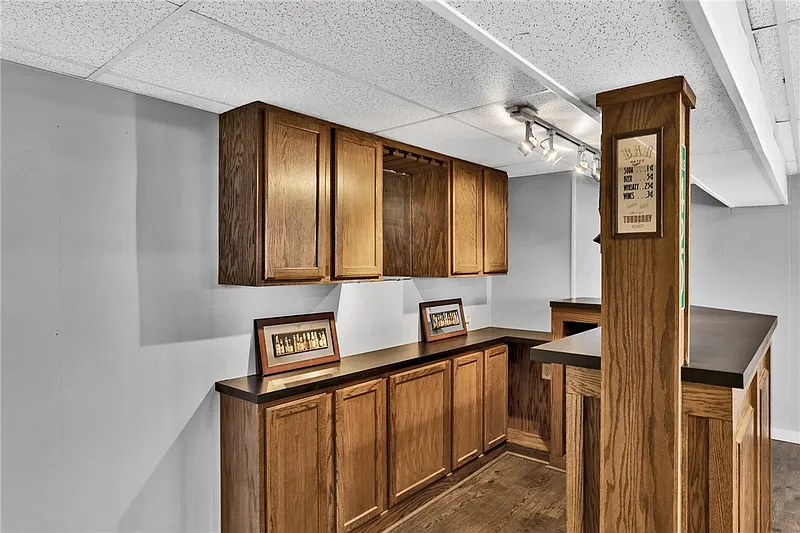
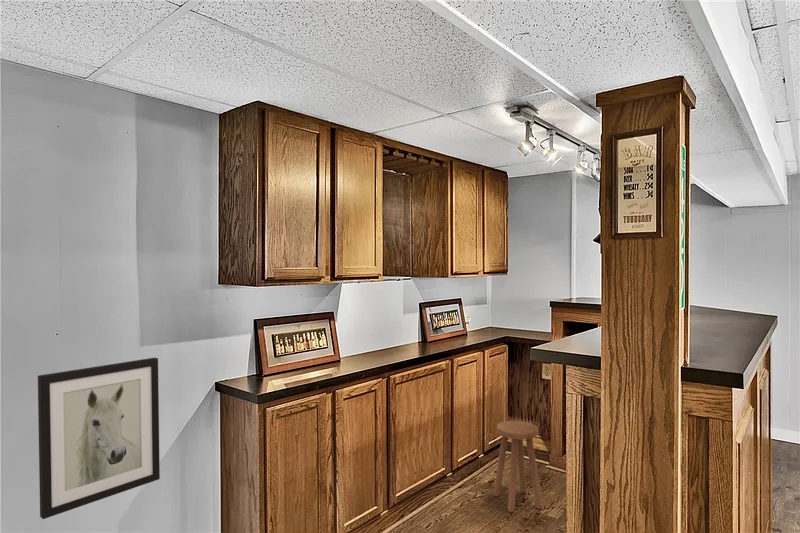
+ wall art (103, 431)
+ stool (516, 464)
